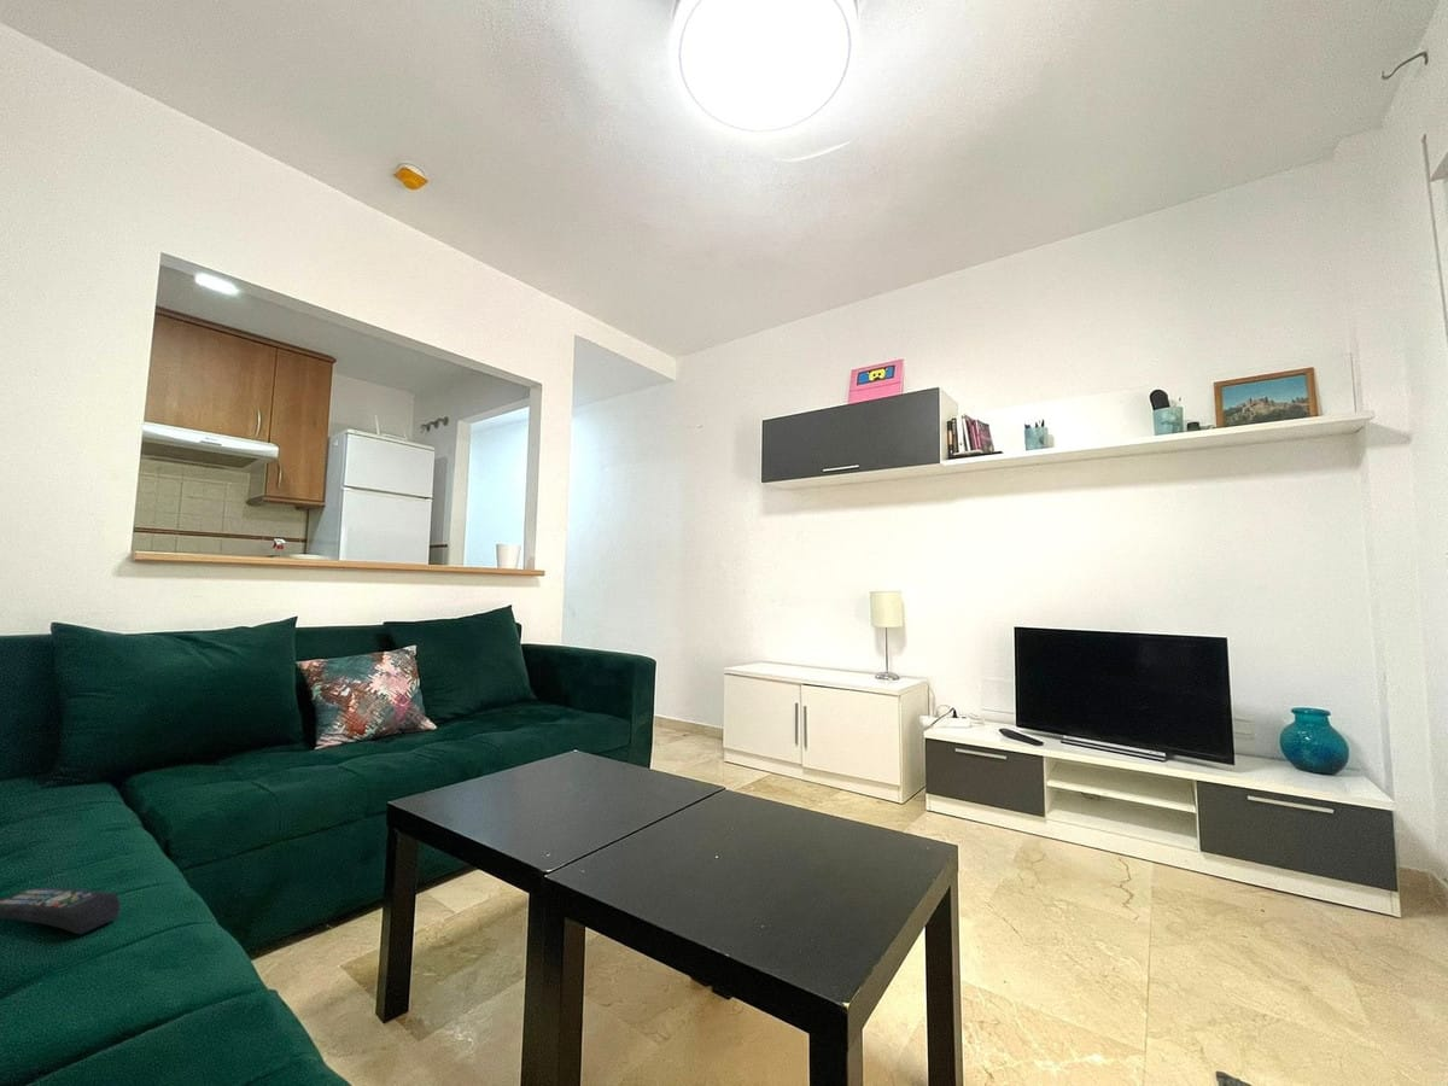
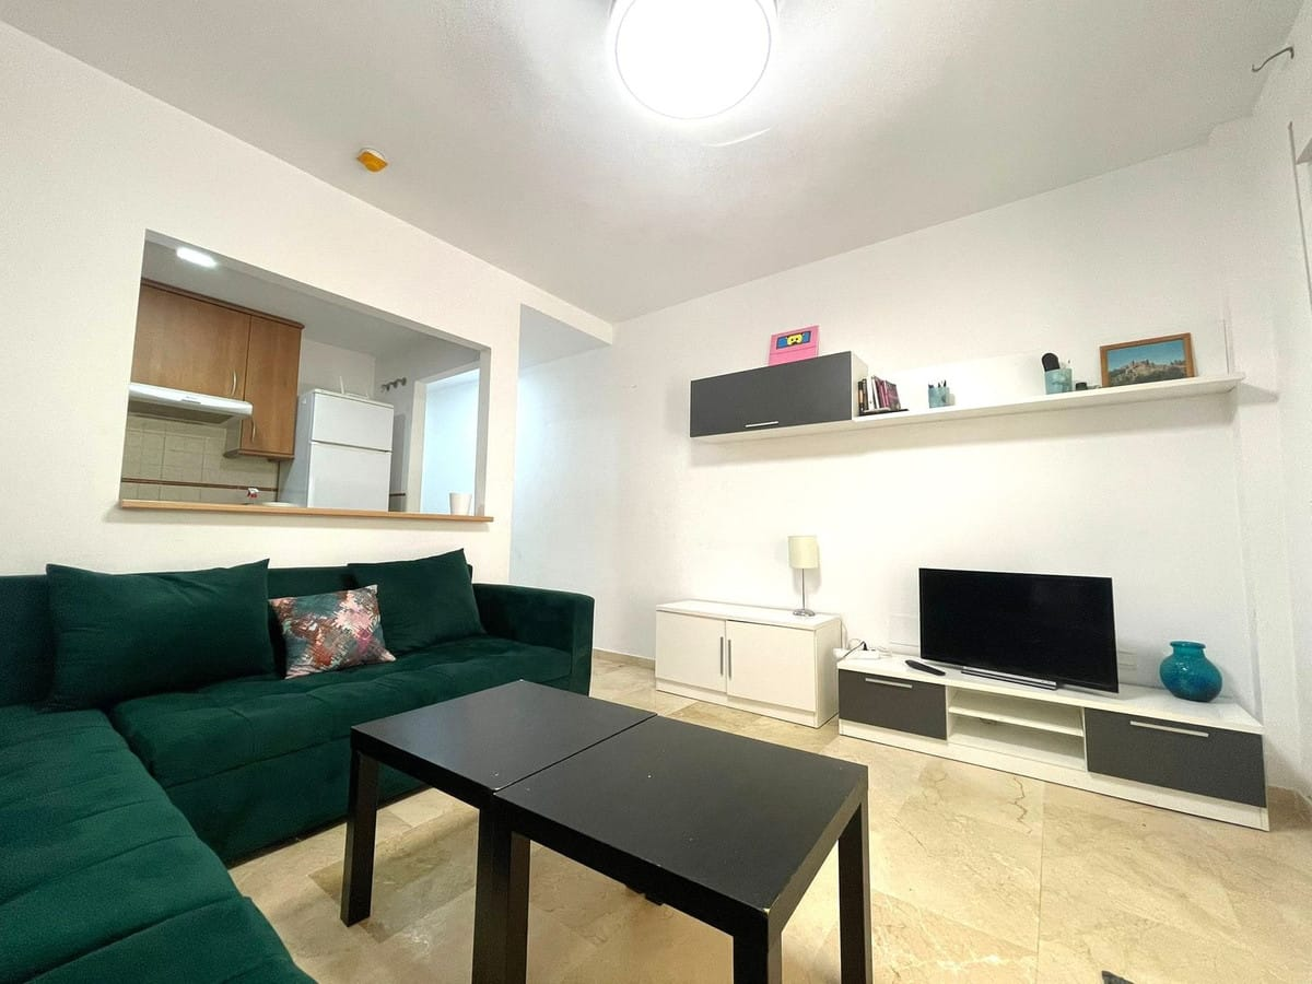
- remote control (52, 906)
